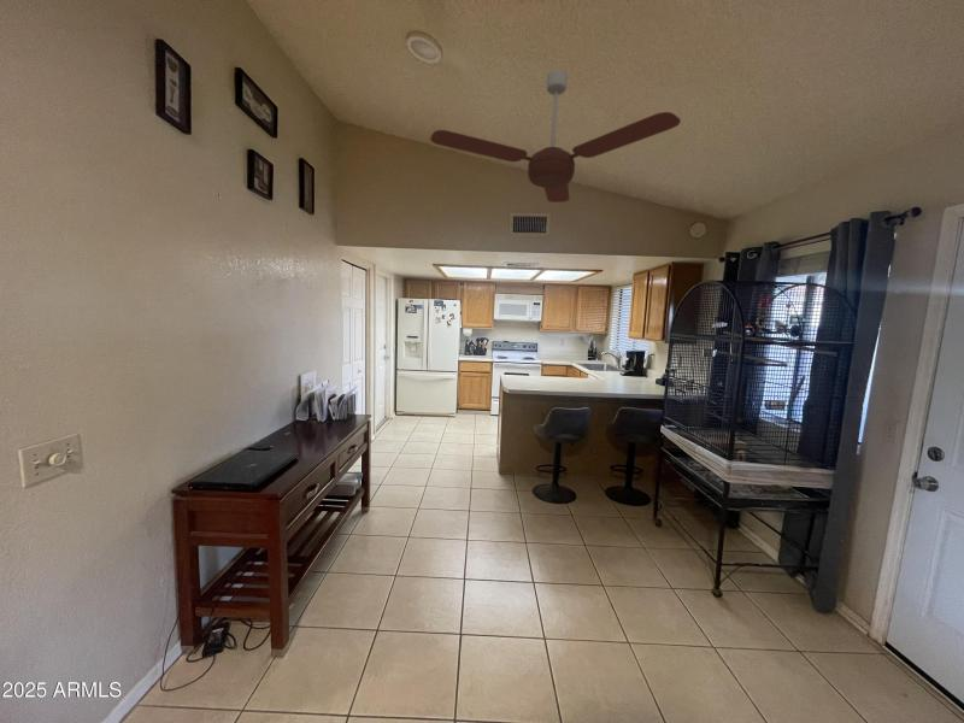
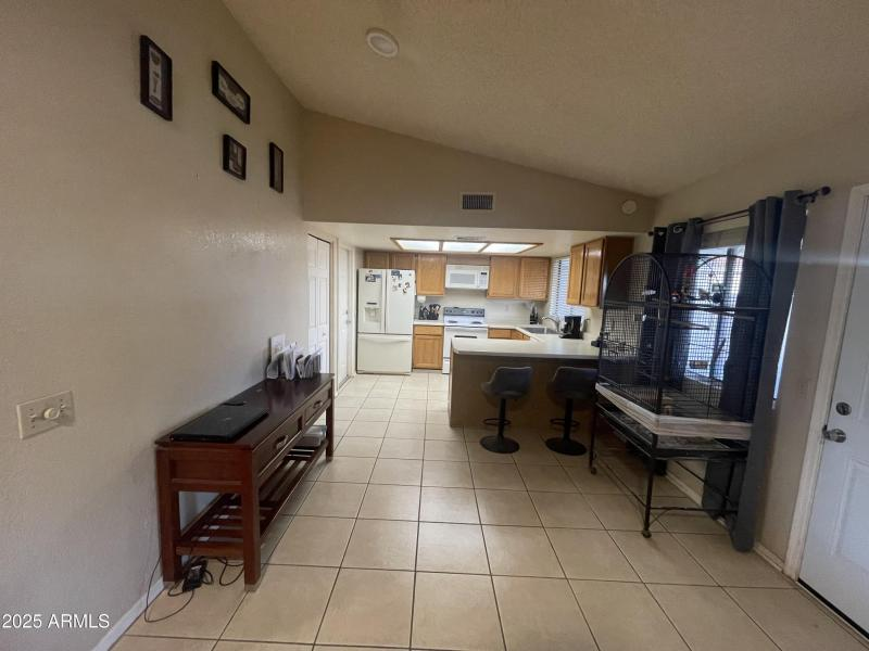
- ceiling fan (551, 137)
